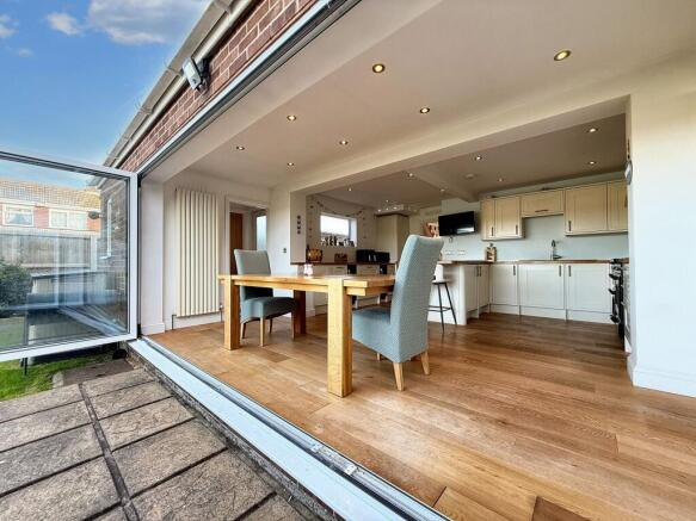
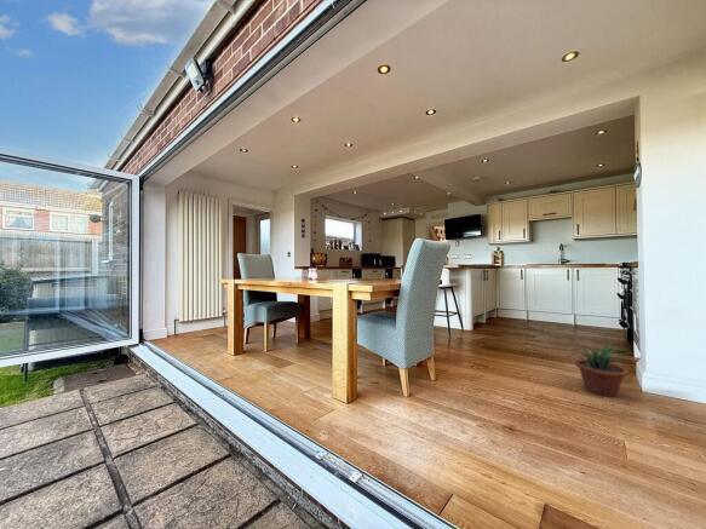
+ potted plant (598, 367)
